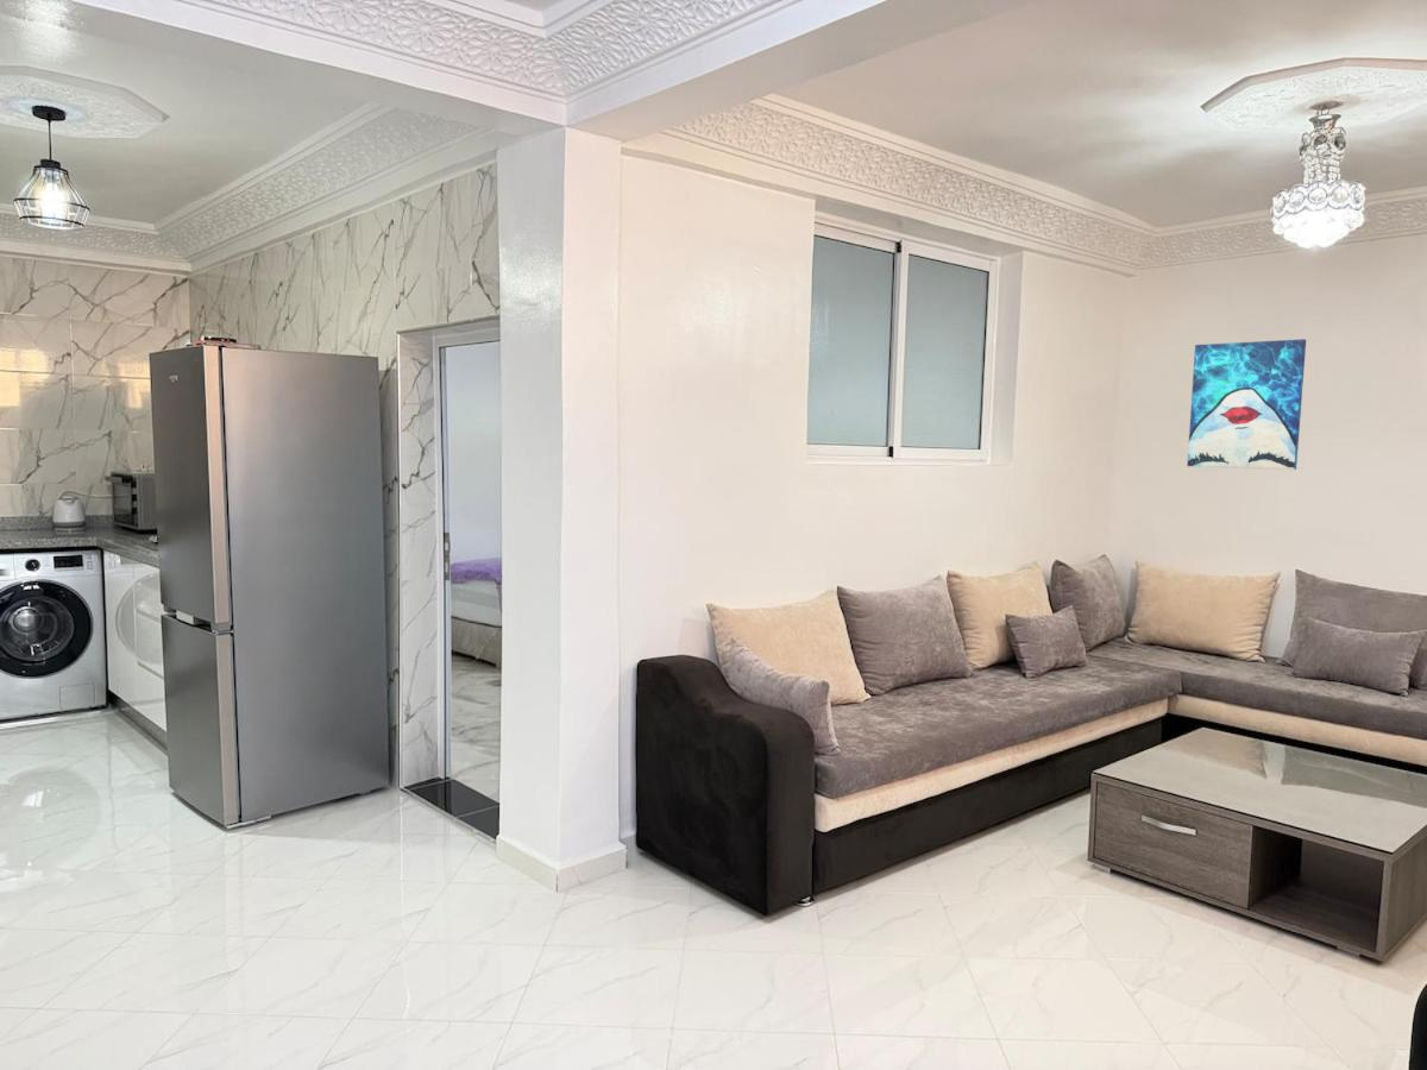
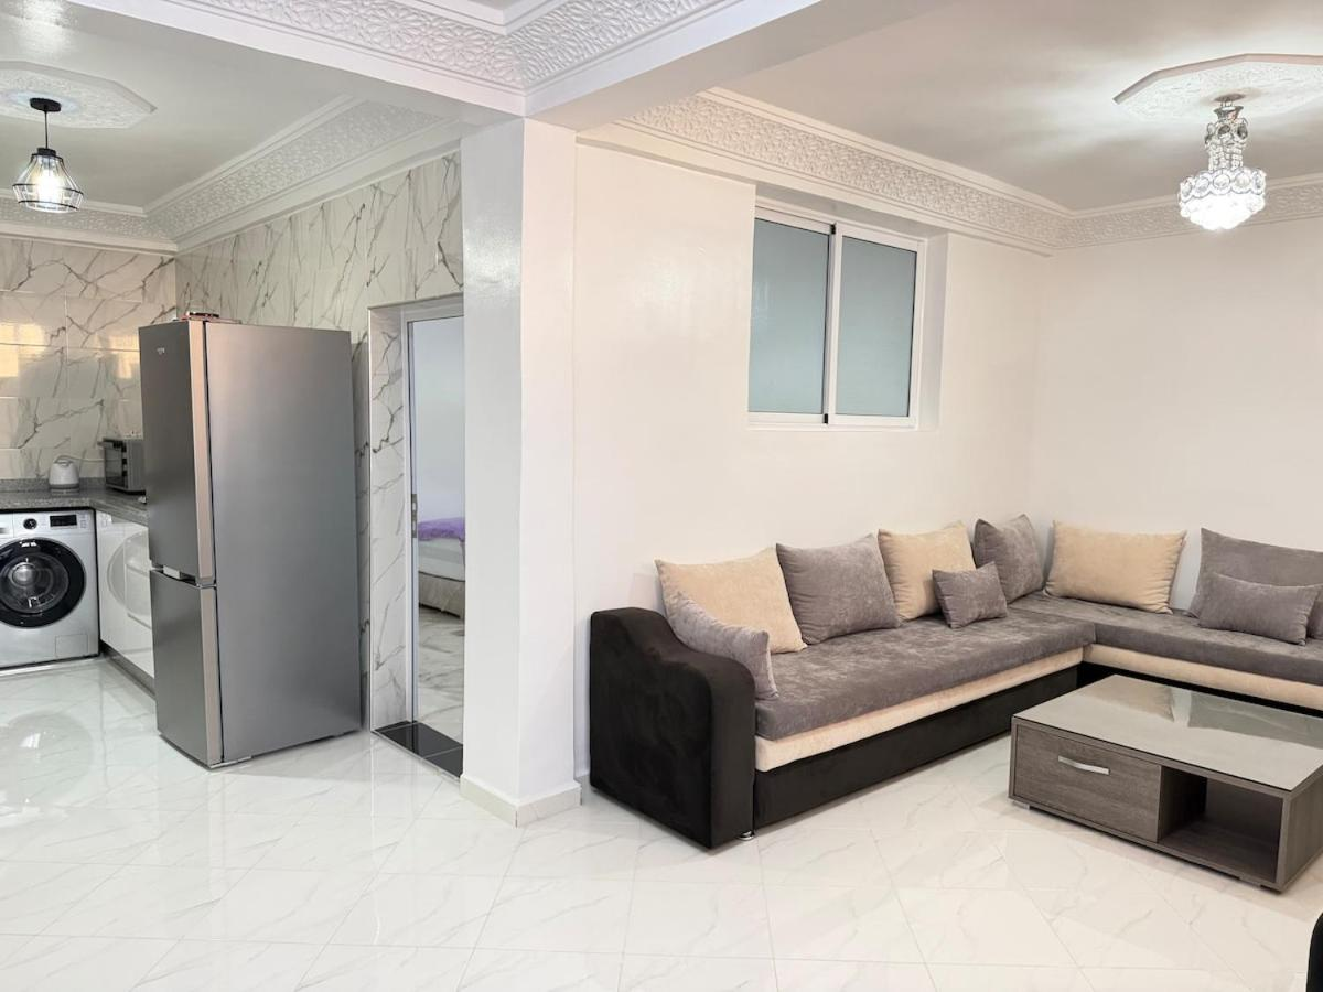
- wall art (1244, 405)
